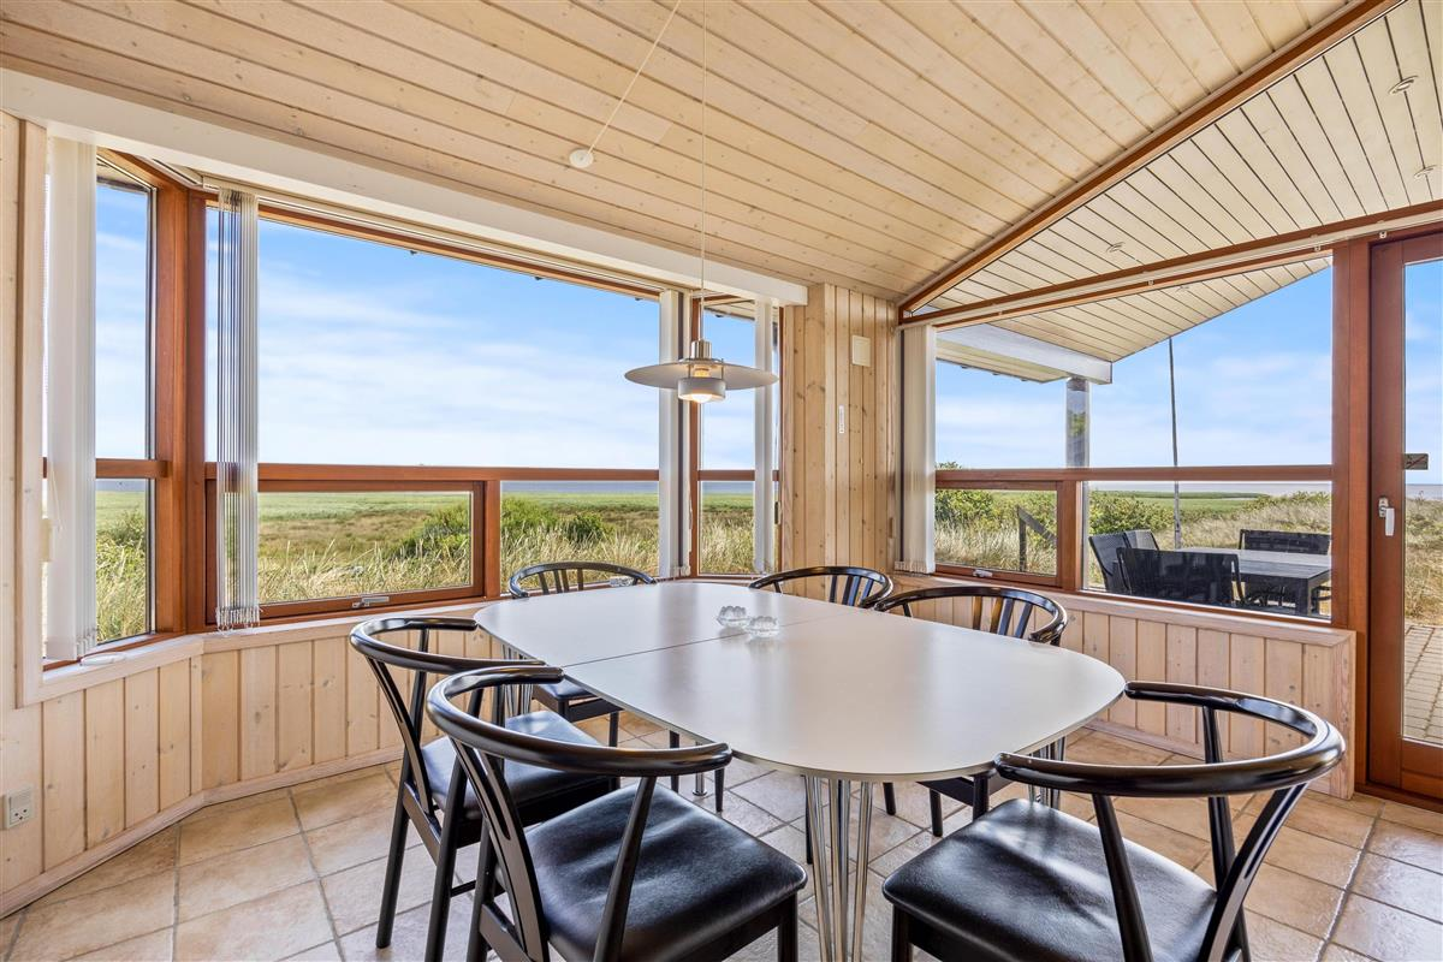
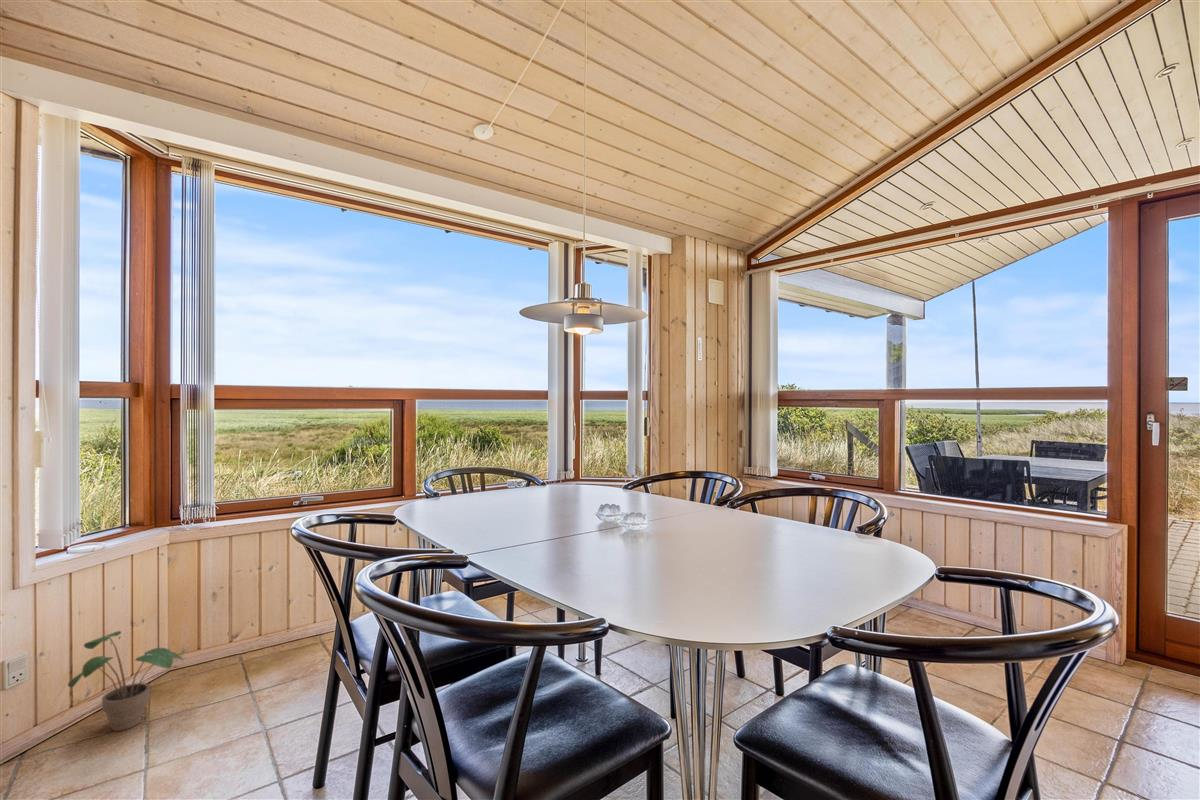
+ potted plant (124, 680)
